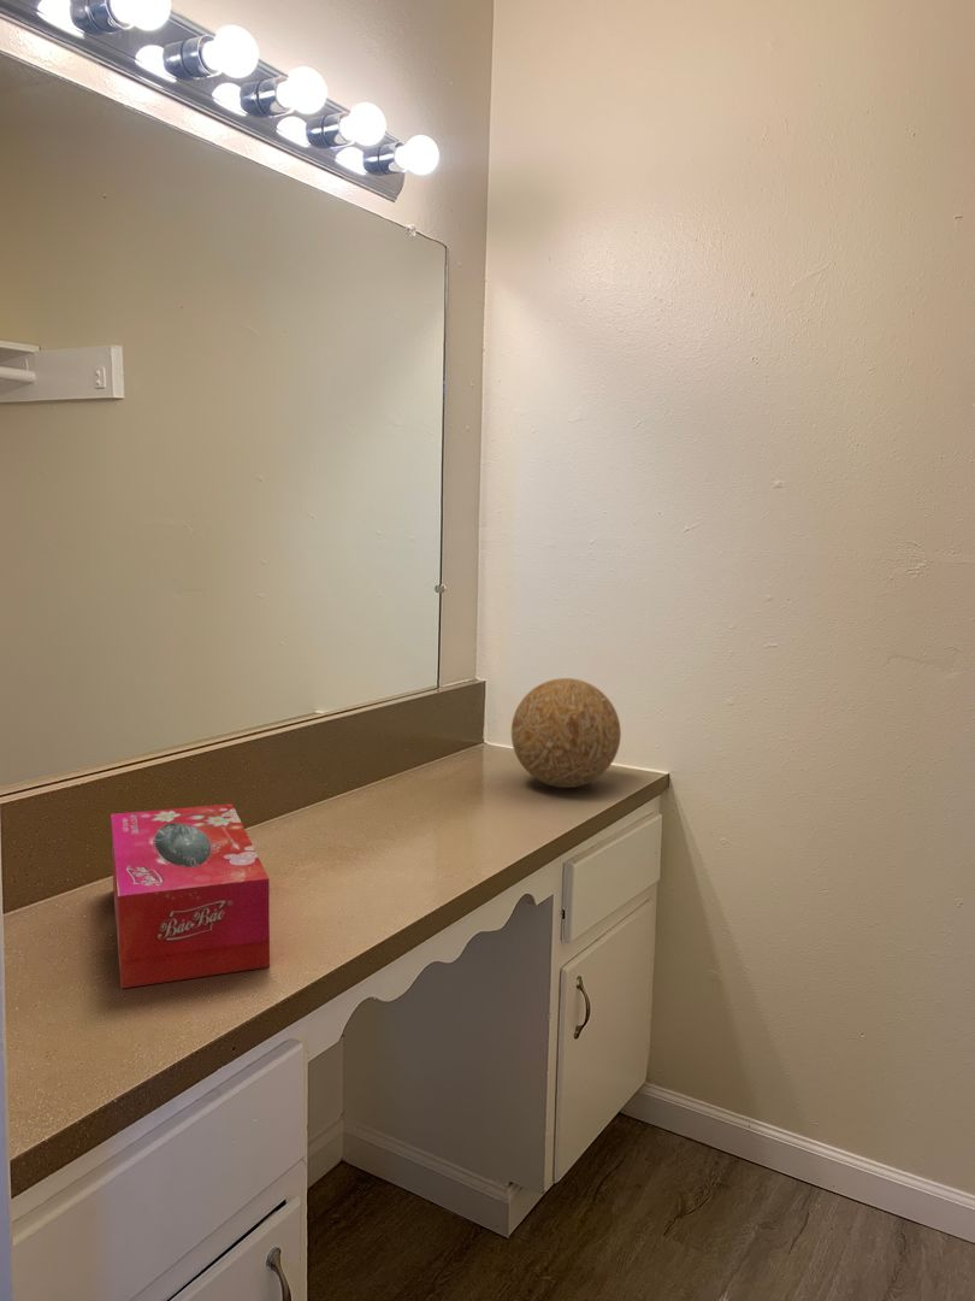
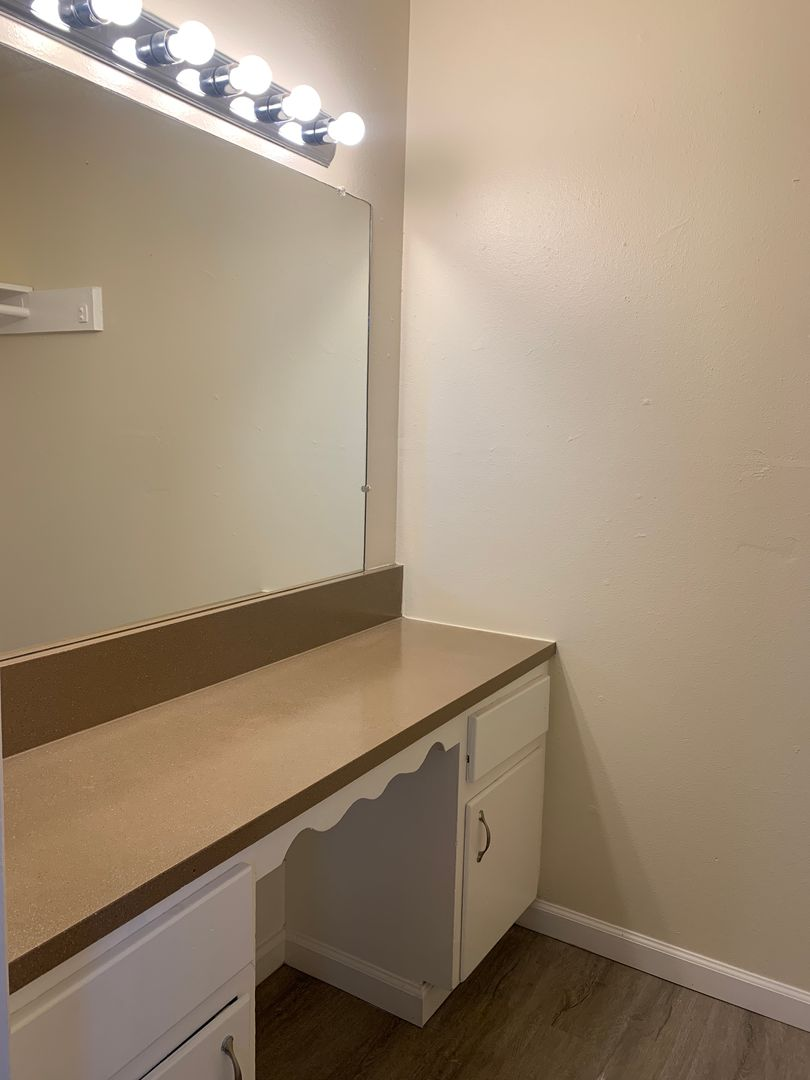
- decorative ball (565, 732)
- tissue box (183, 883)
